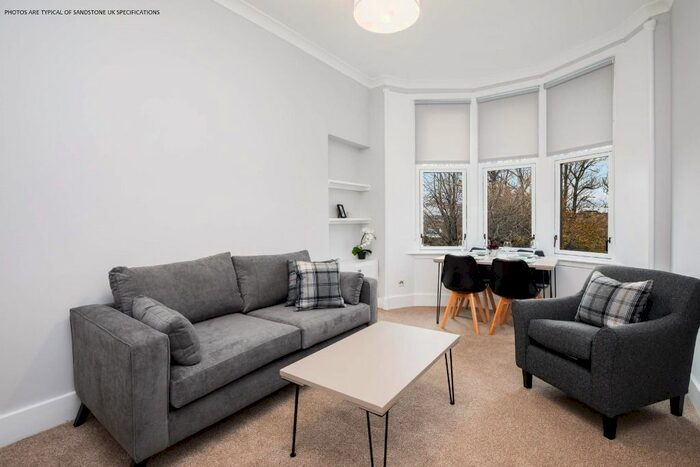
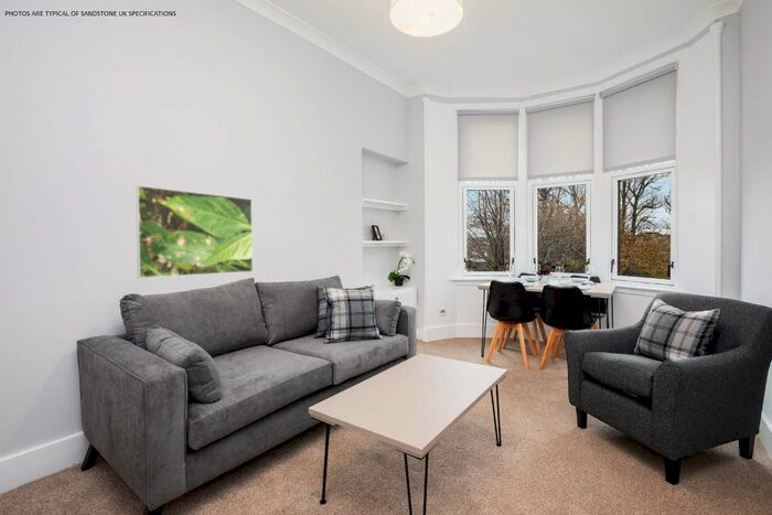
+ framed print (201, 234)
